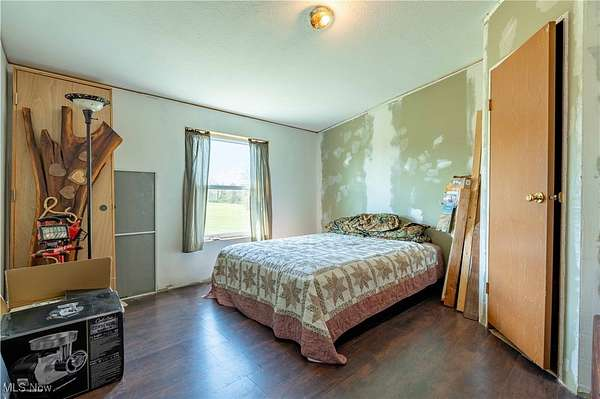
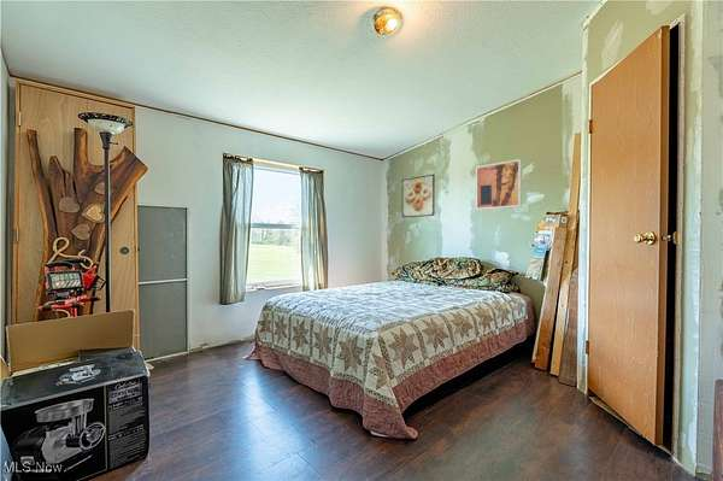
+ wall art (496, 186)
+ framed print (417, 196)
